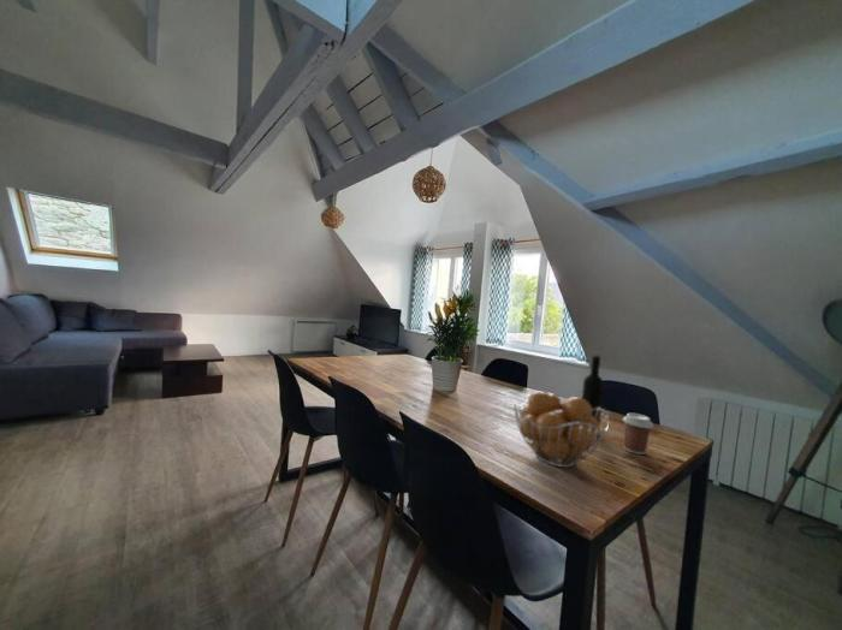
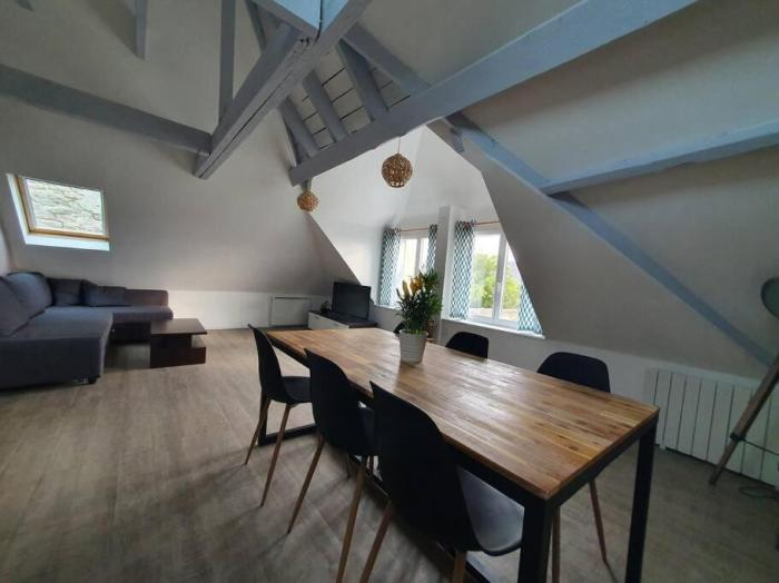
- coffee cup (636, 433)
- fruit basket (558, 426)
- wine bottle (592, 392)
